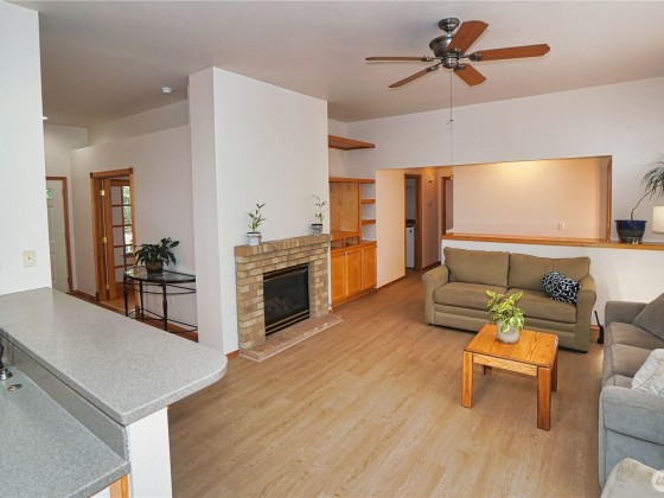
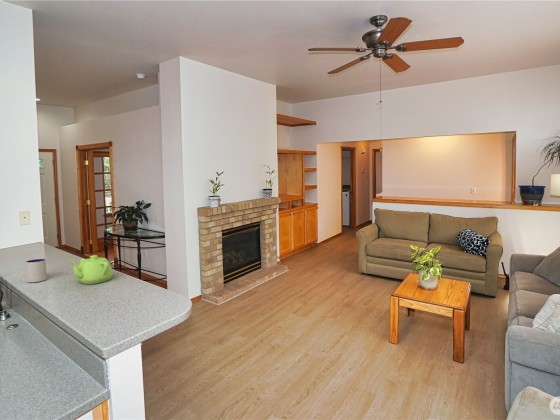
+ teapot (89, 269)
+ mug (35, 269)
